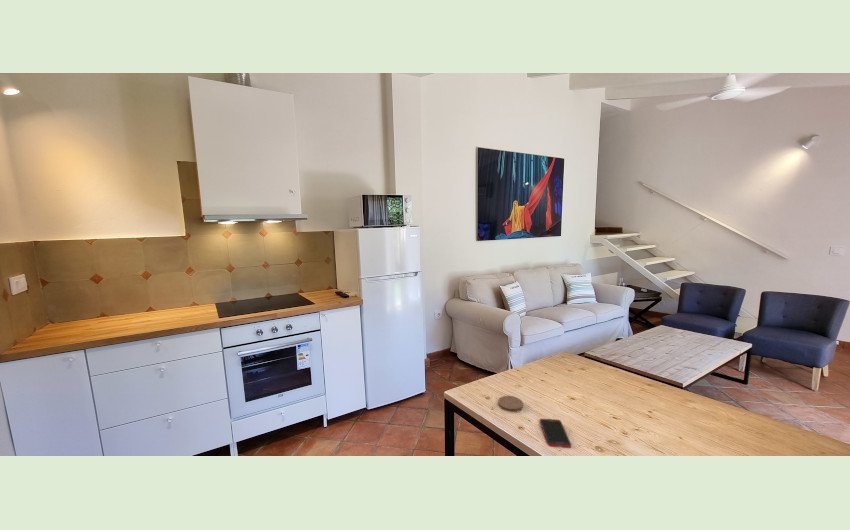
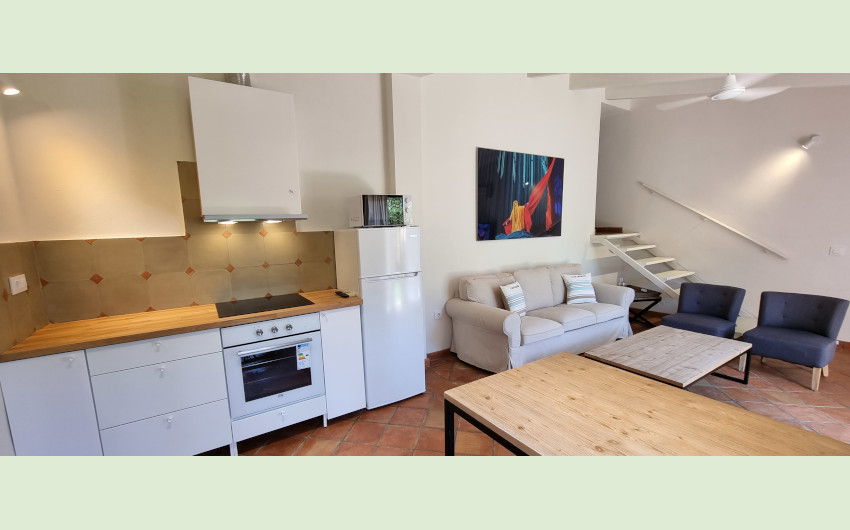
- coaster (510, 403)
- cell phone (554, 432)
